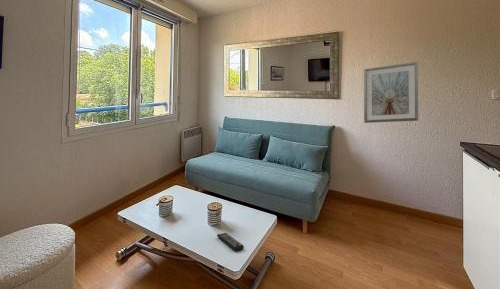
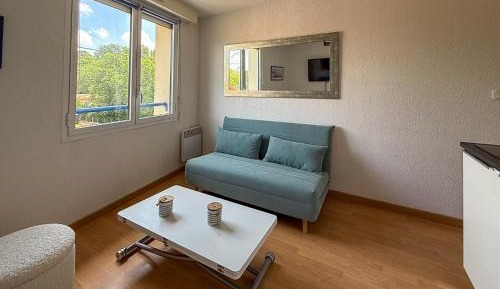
- picture frame (389, 93)
- remote control (229, 241)
